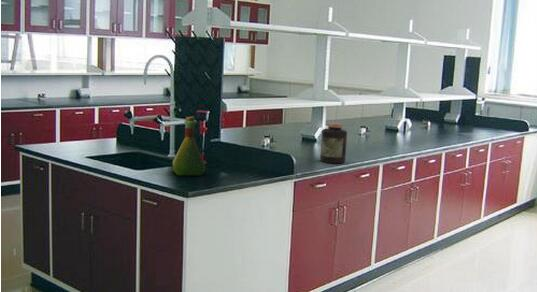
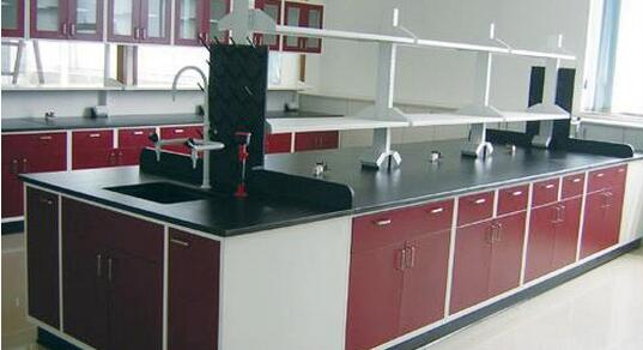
- flask (189, 144)
- jar (333, 142)
